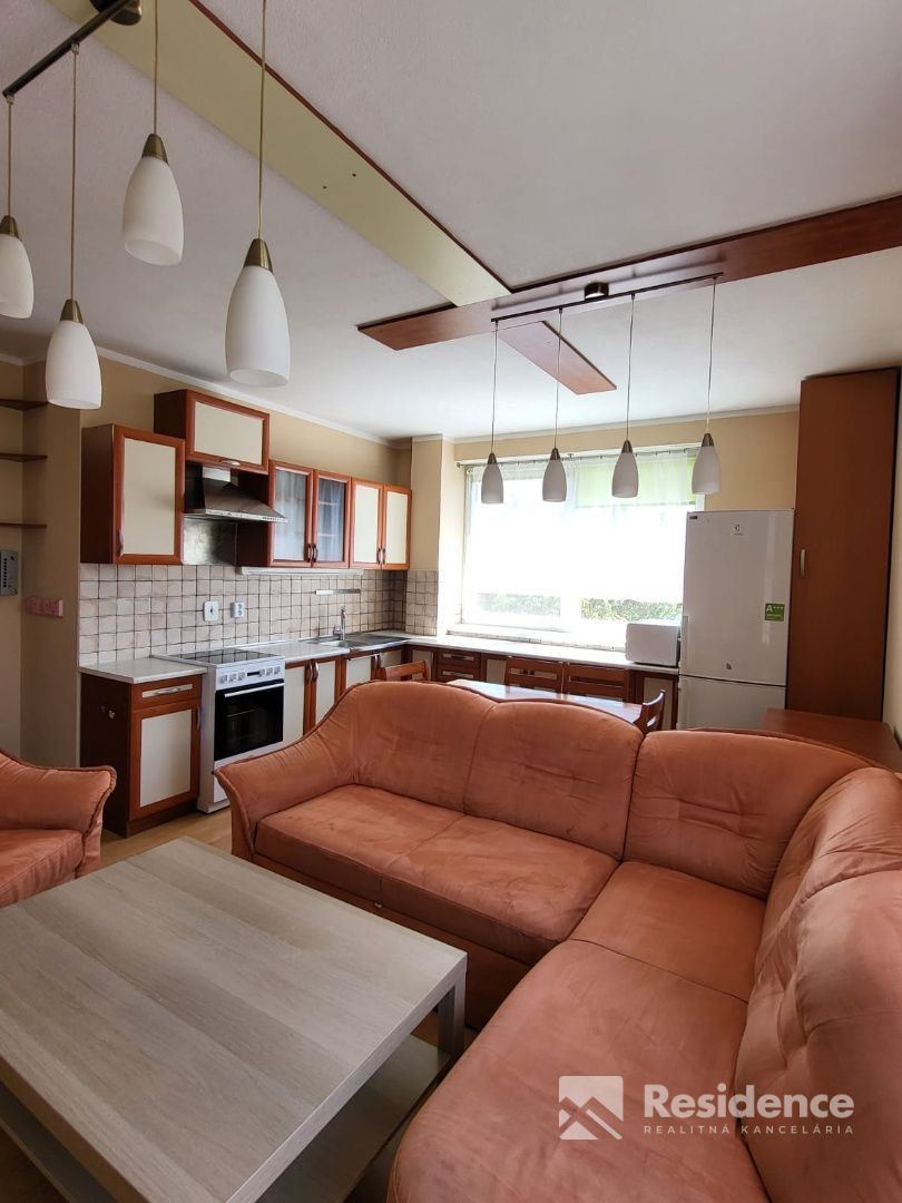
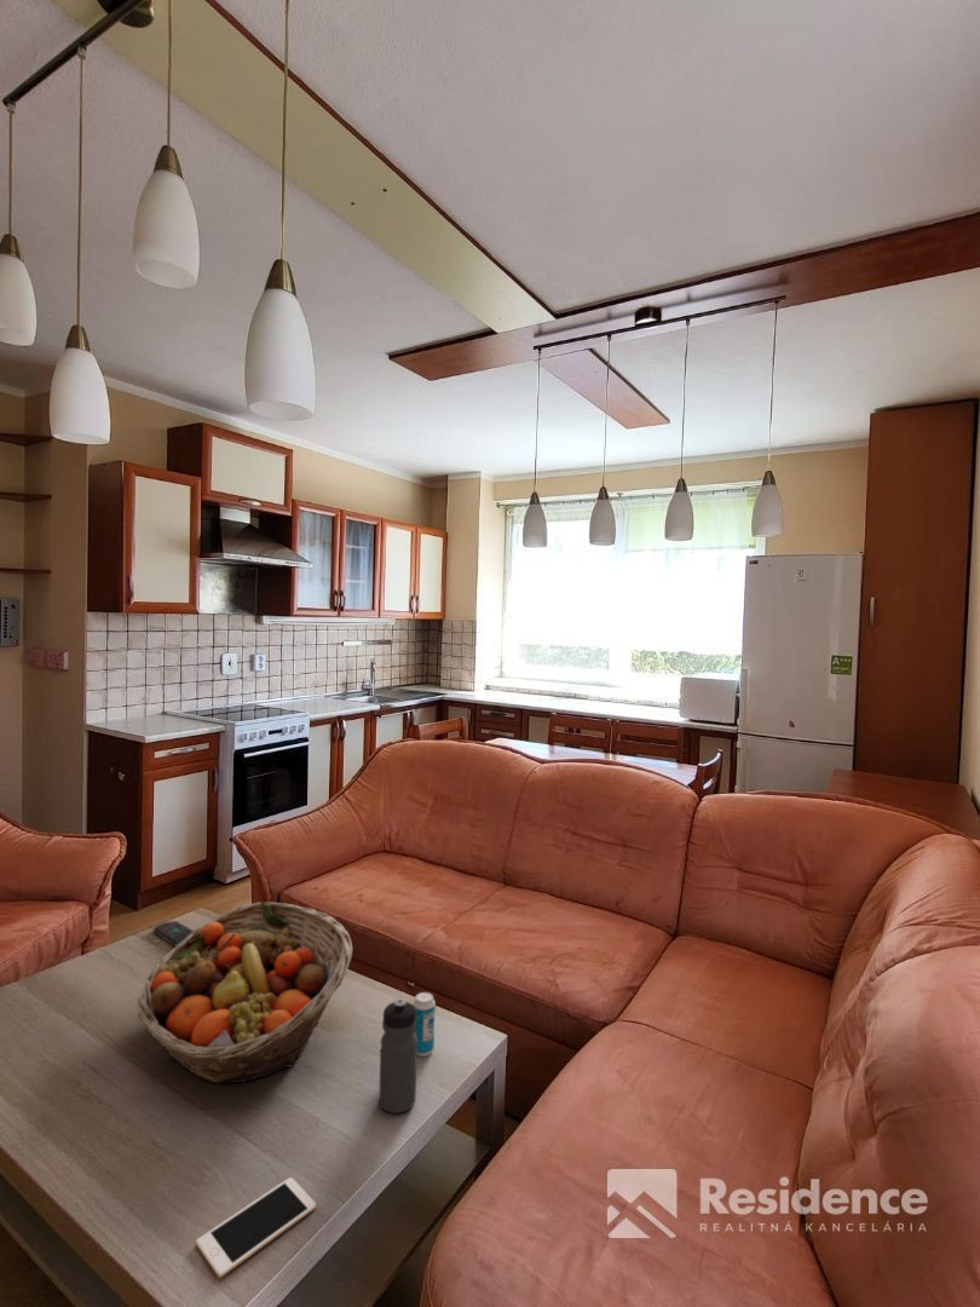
+ cell phone (258, 1223)
+ fruit basket (248, 984)
+ water bottle (398, 1050)
+ beverage can (423, 1024)
+ remote control (183, 937)
